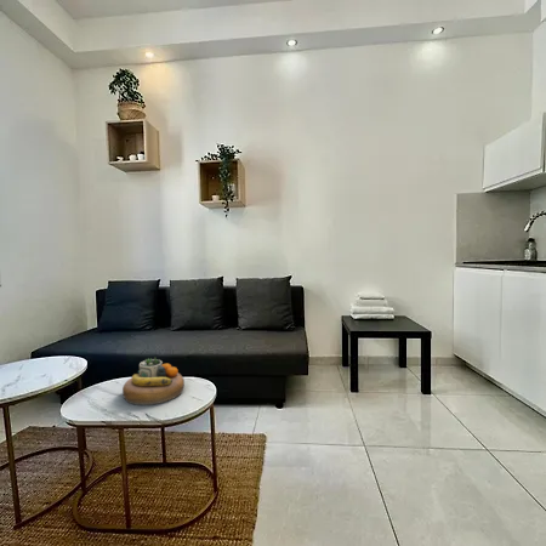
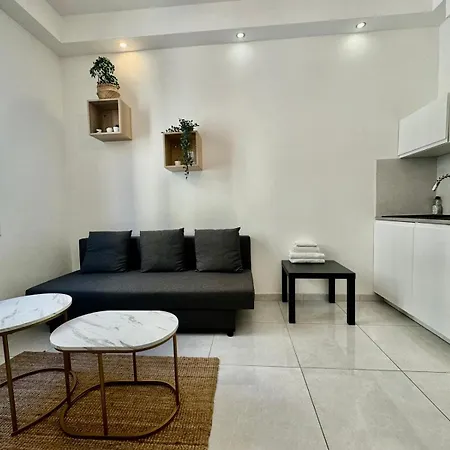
- decorative bowl (153, 375)
